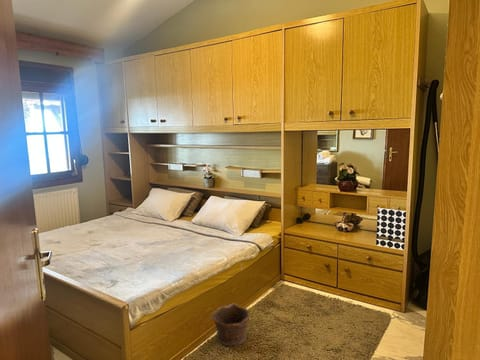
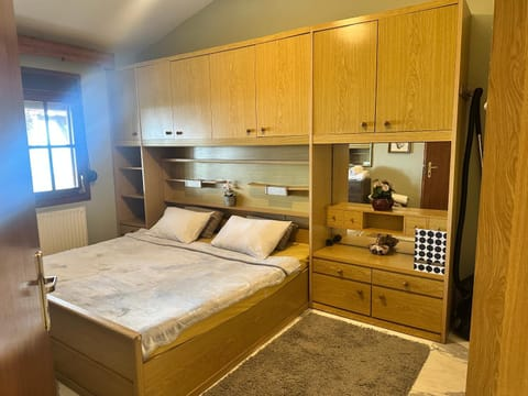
- clay pot (231, 319)
